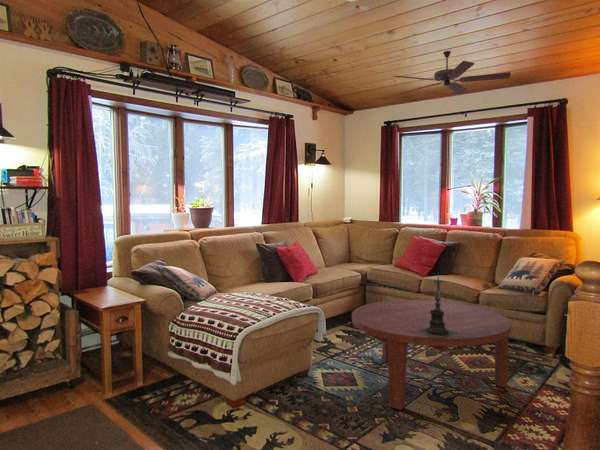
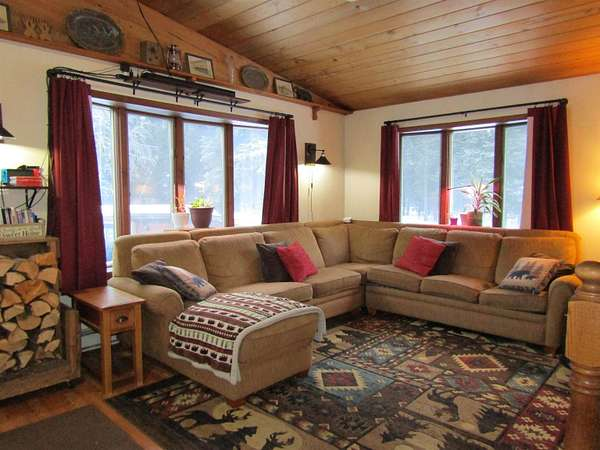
- candle holder (437, 301)
- ceiling fan (451, 69)
- coffee table (429, 345)
